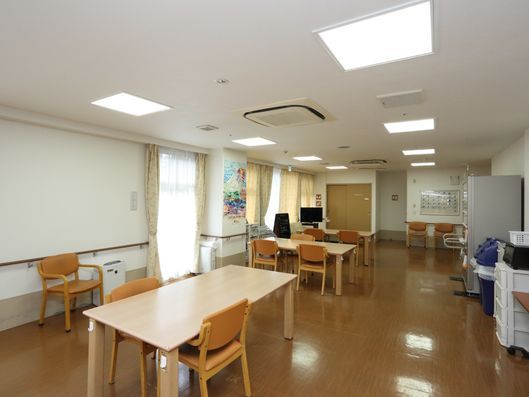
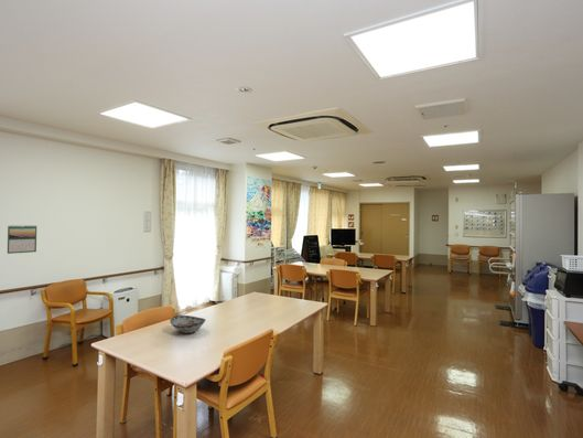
+ decorative bowl (187, 324)
+ calendar (22, 238)
